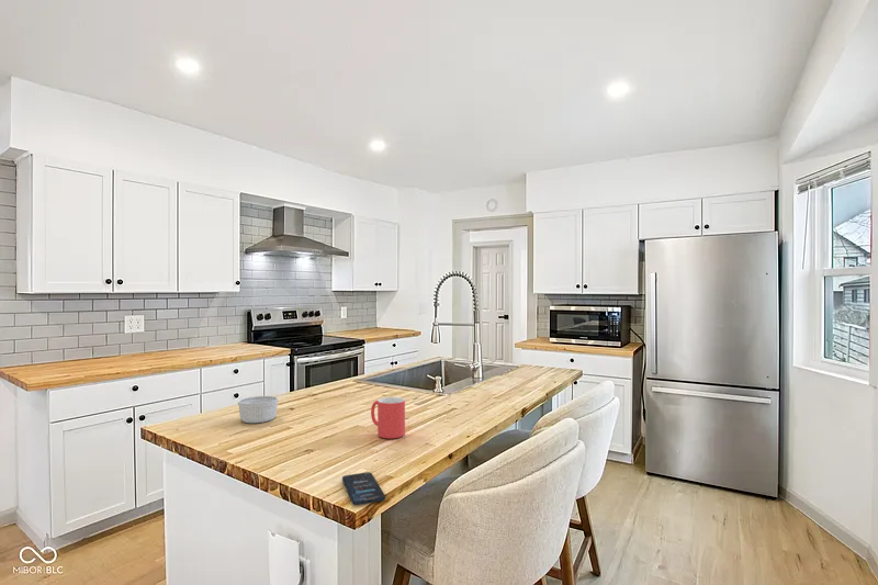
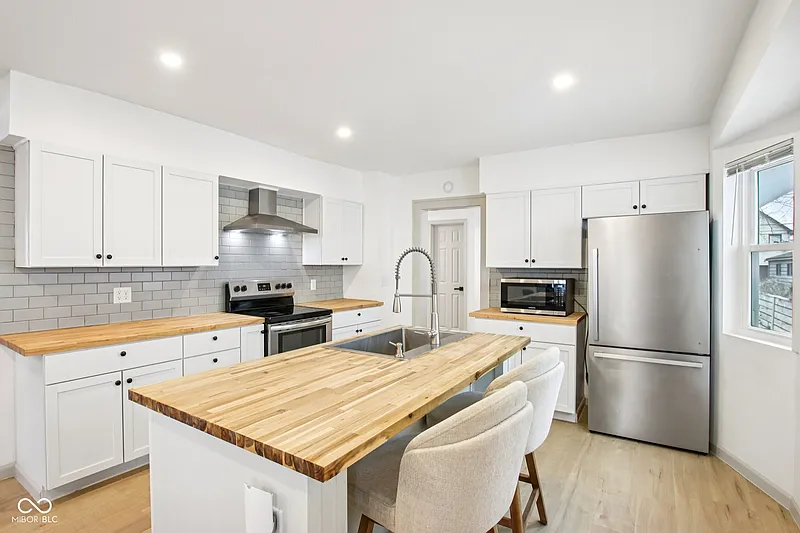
- mug (386, 416)
- ramekin (258, 408)
- smartphone (362, 487)
